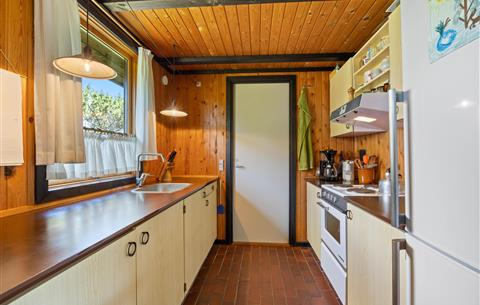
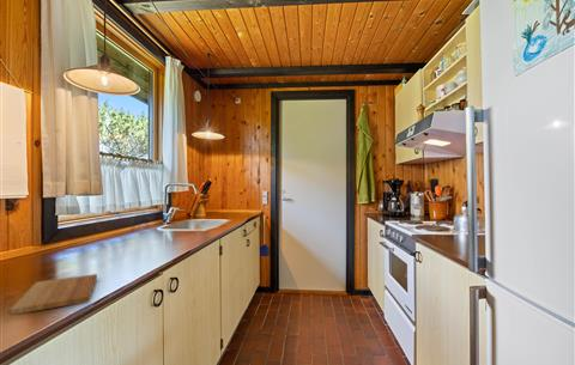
+ cutting board (60, 291)
